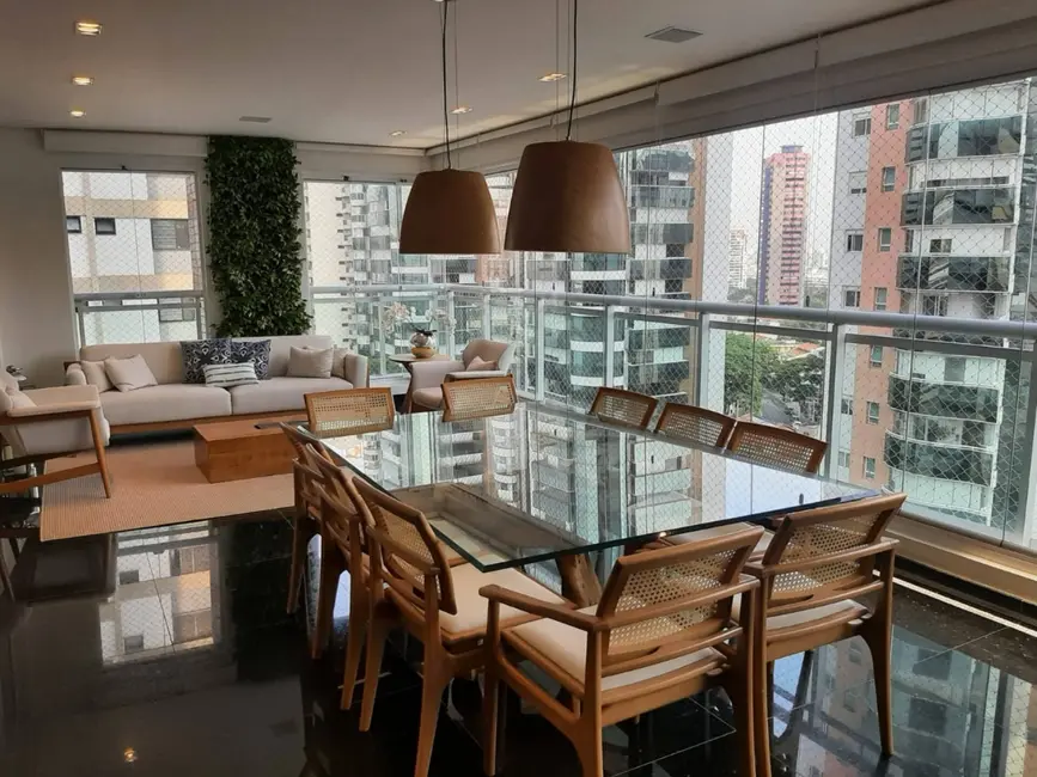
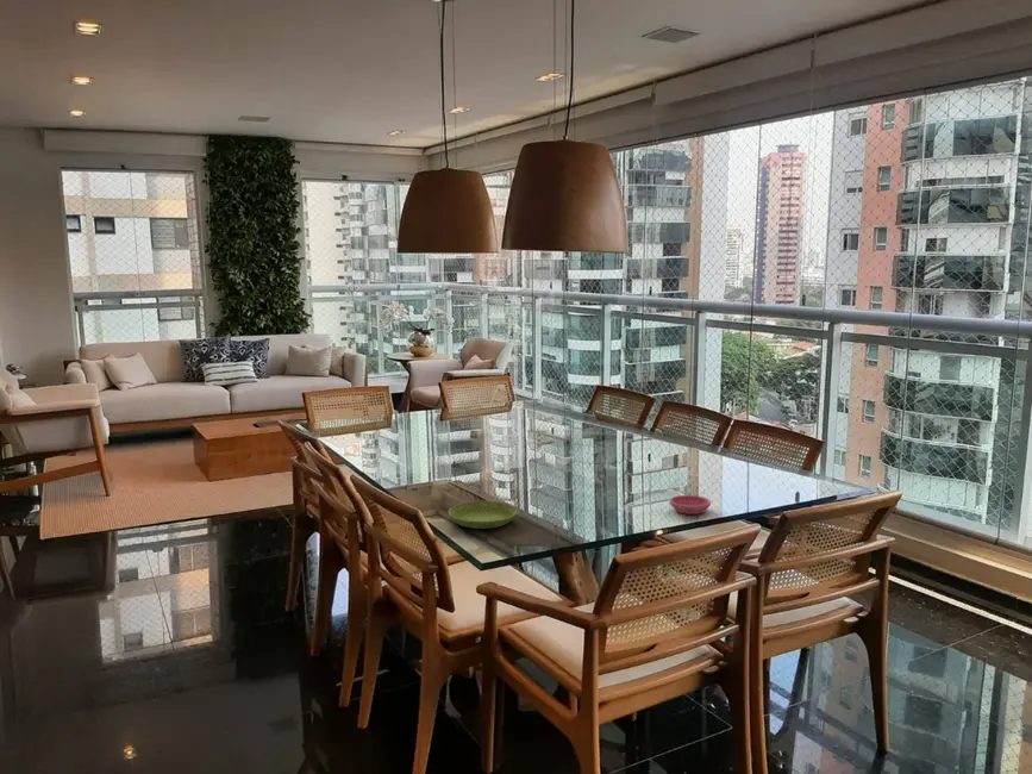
+ saucer (689, 505)
+ saucer (482, 516)
